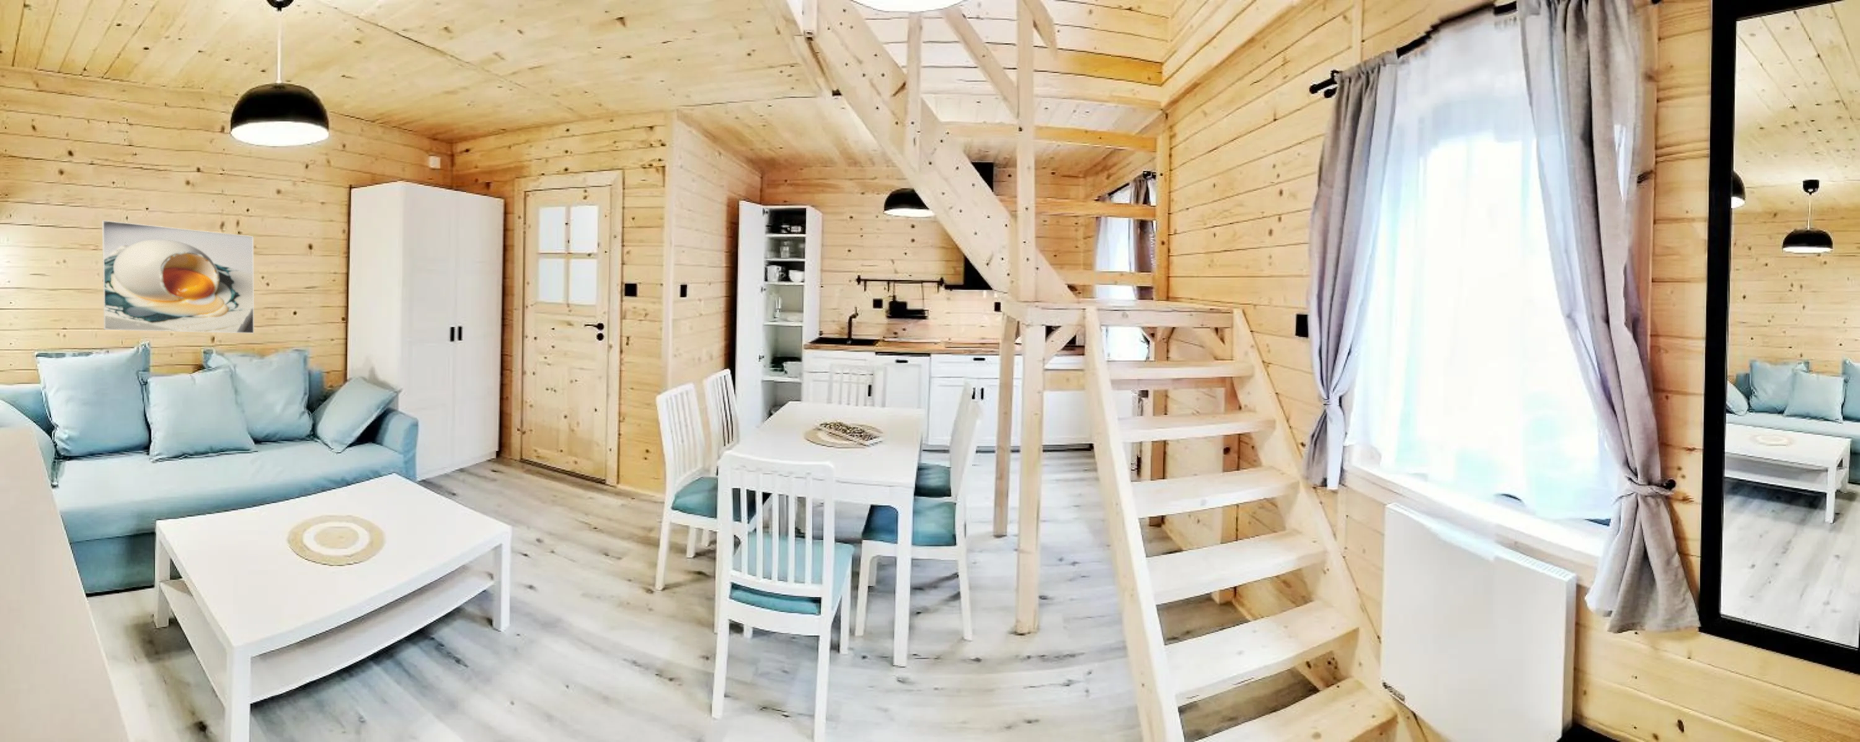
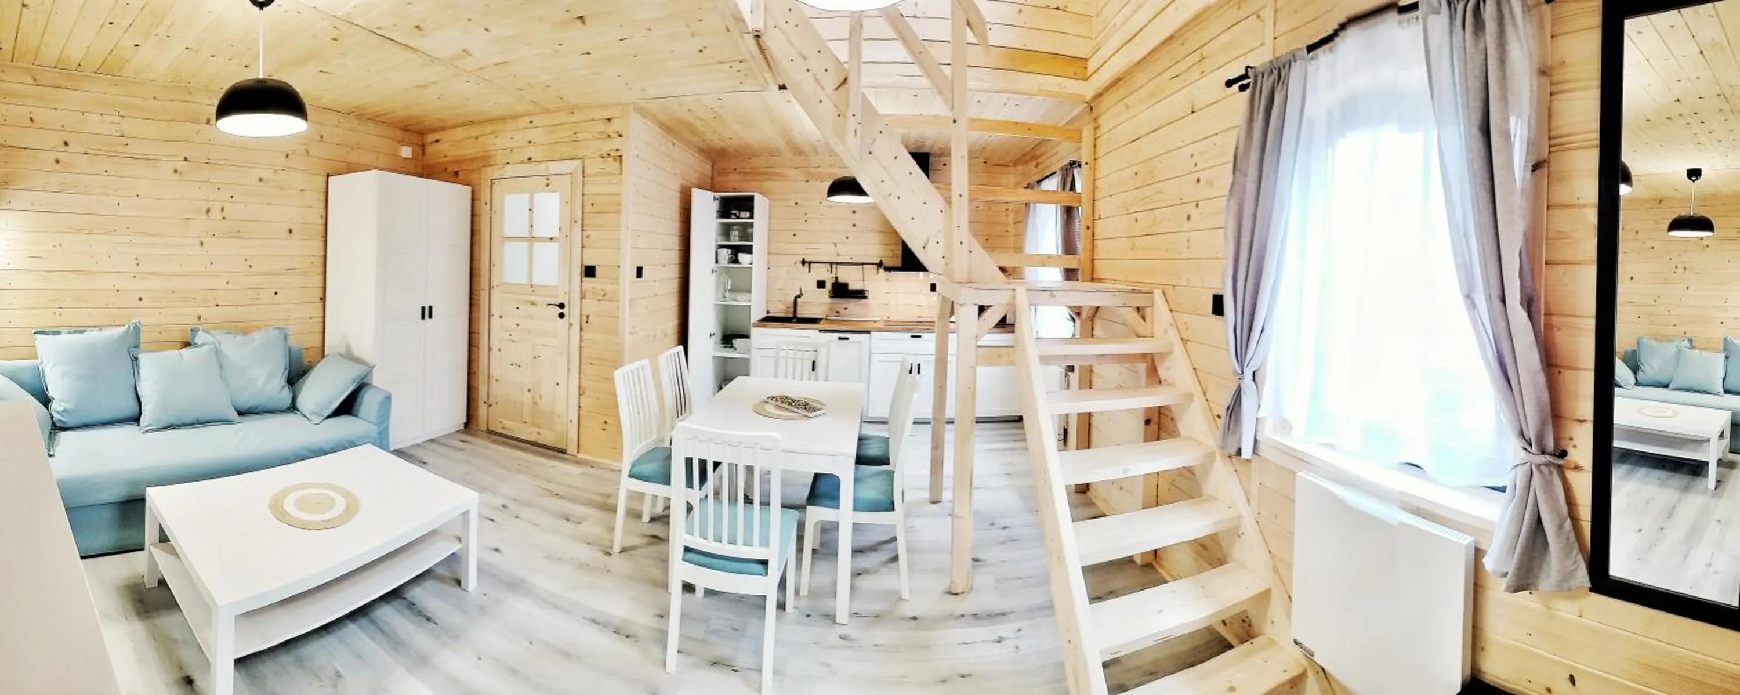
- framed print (183, 280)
